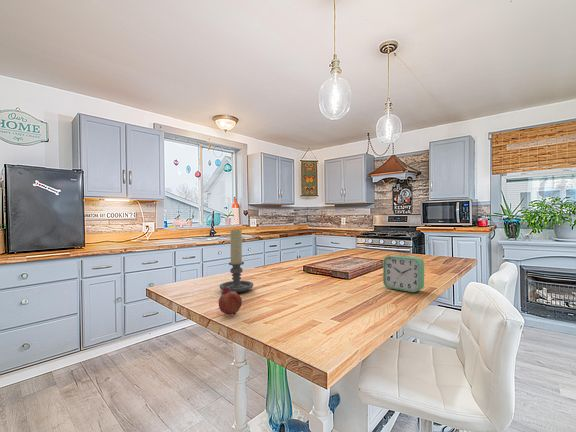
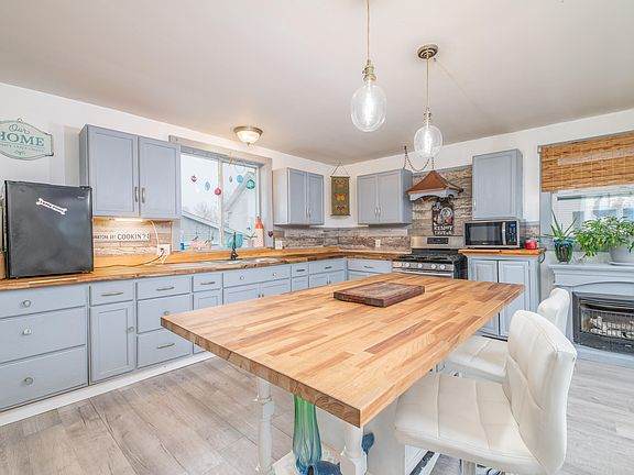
- fruit (230, 300)
- candle holder (235, 259)
- alarm clock (403, 272)
